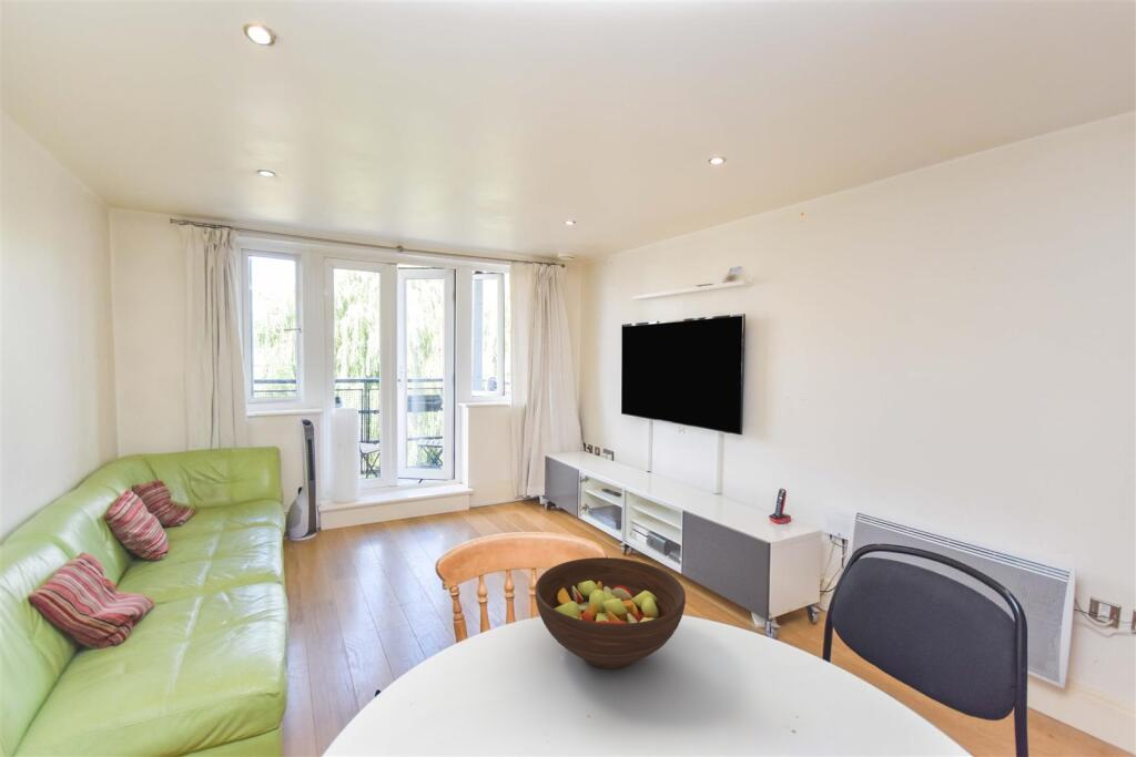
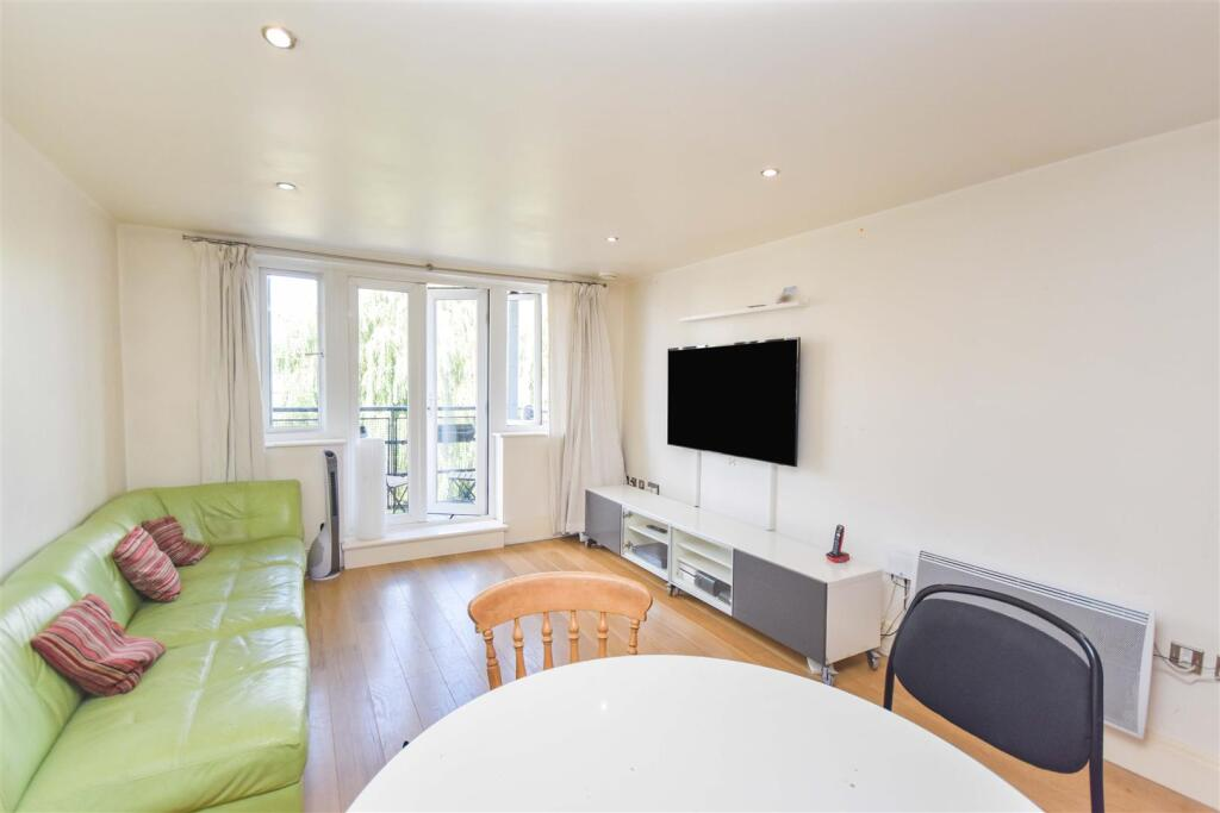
- fruit bowl (608, 620)
